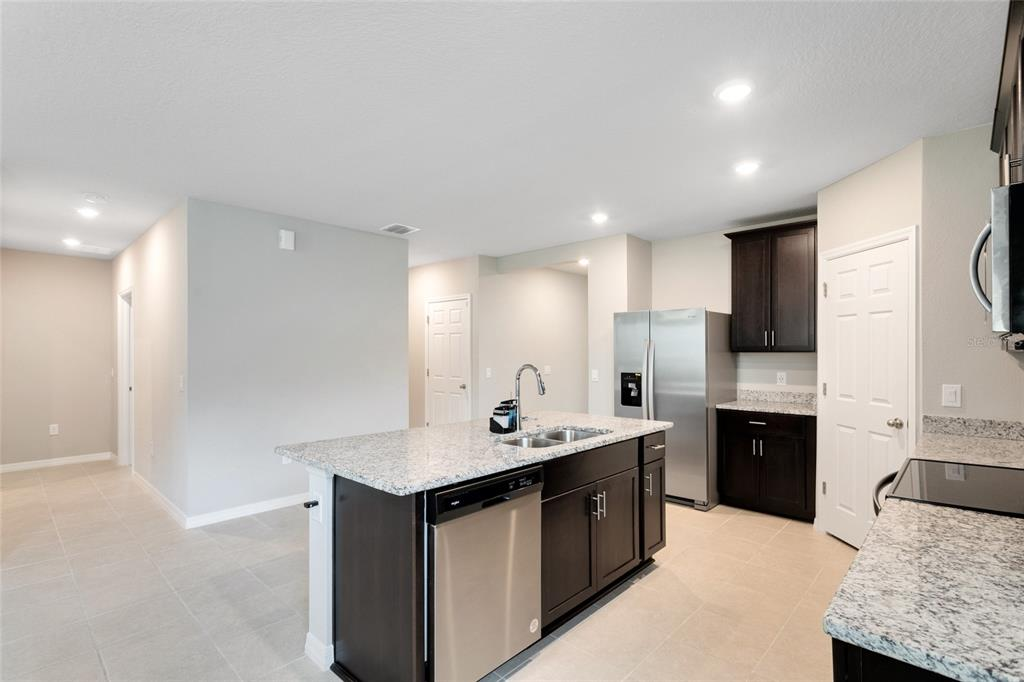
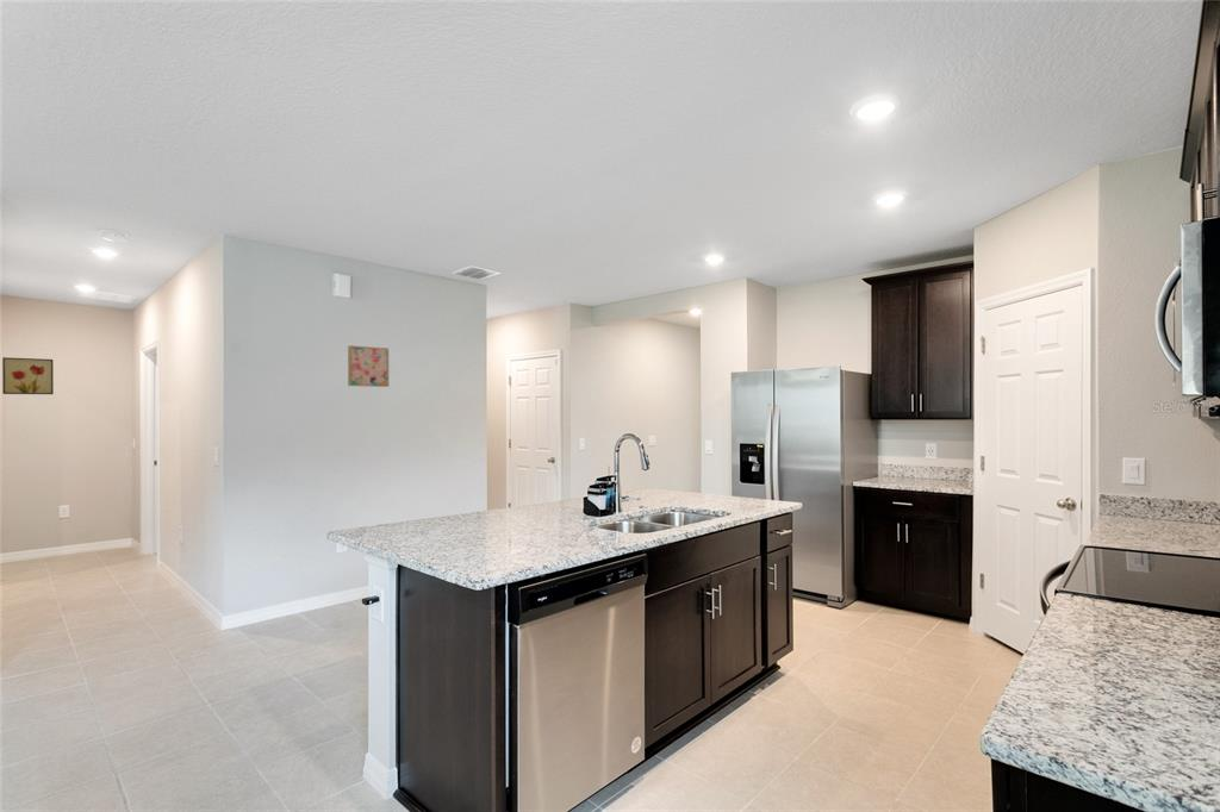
+ wall art (368, 367)
+ wall art (27, 376)
